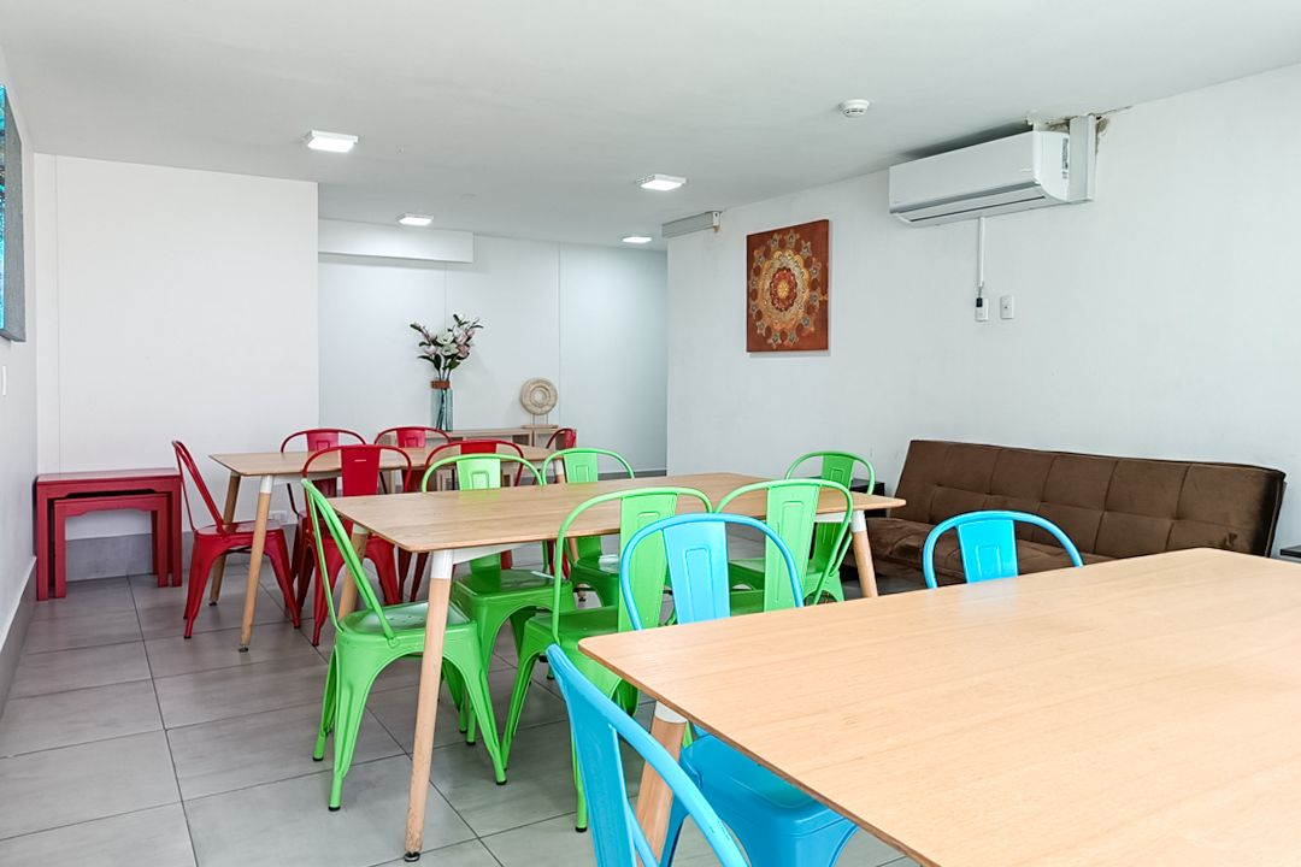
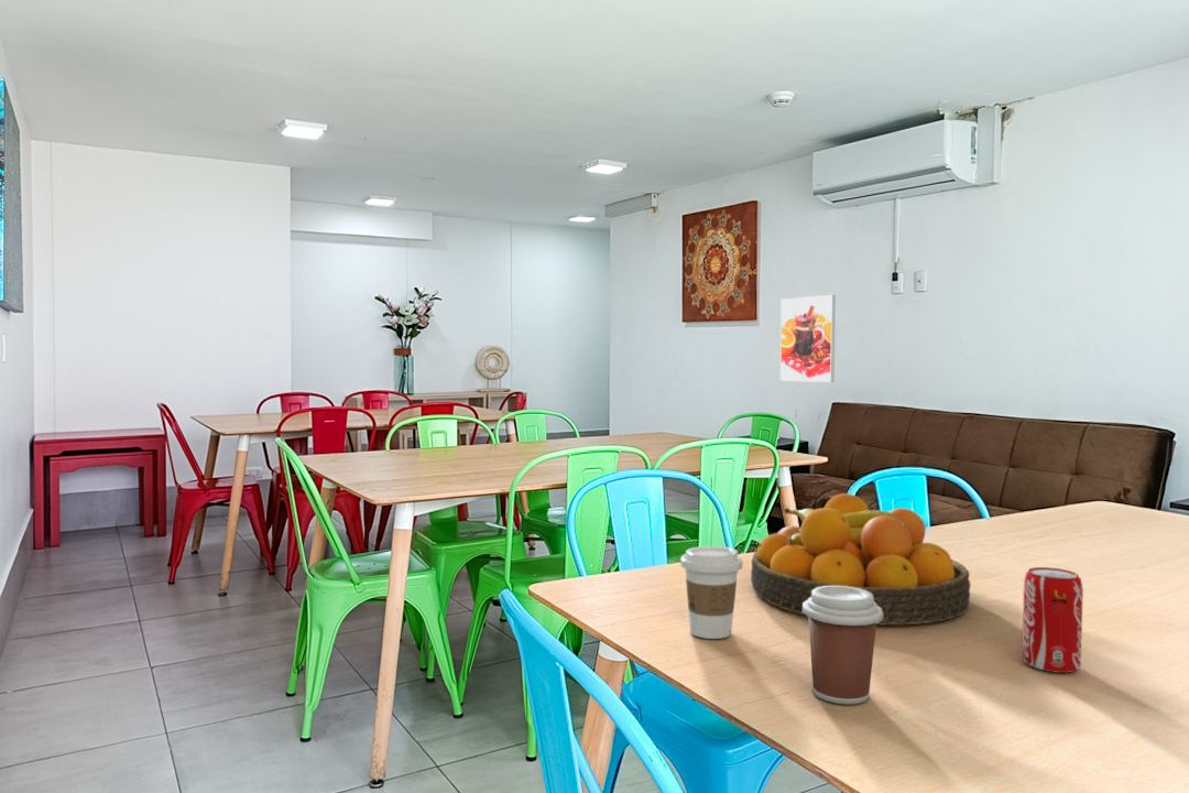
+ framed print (806, 339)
+ coffee cup (841, 643)
+ fruit bowl (857, 547)
+ coffee cup (710, 590)
+ beverage can (1051, 618)
